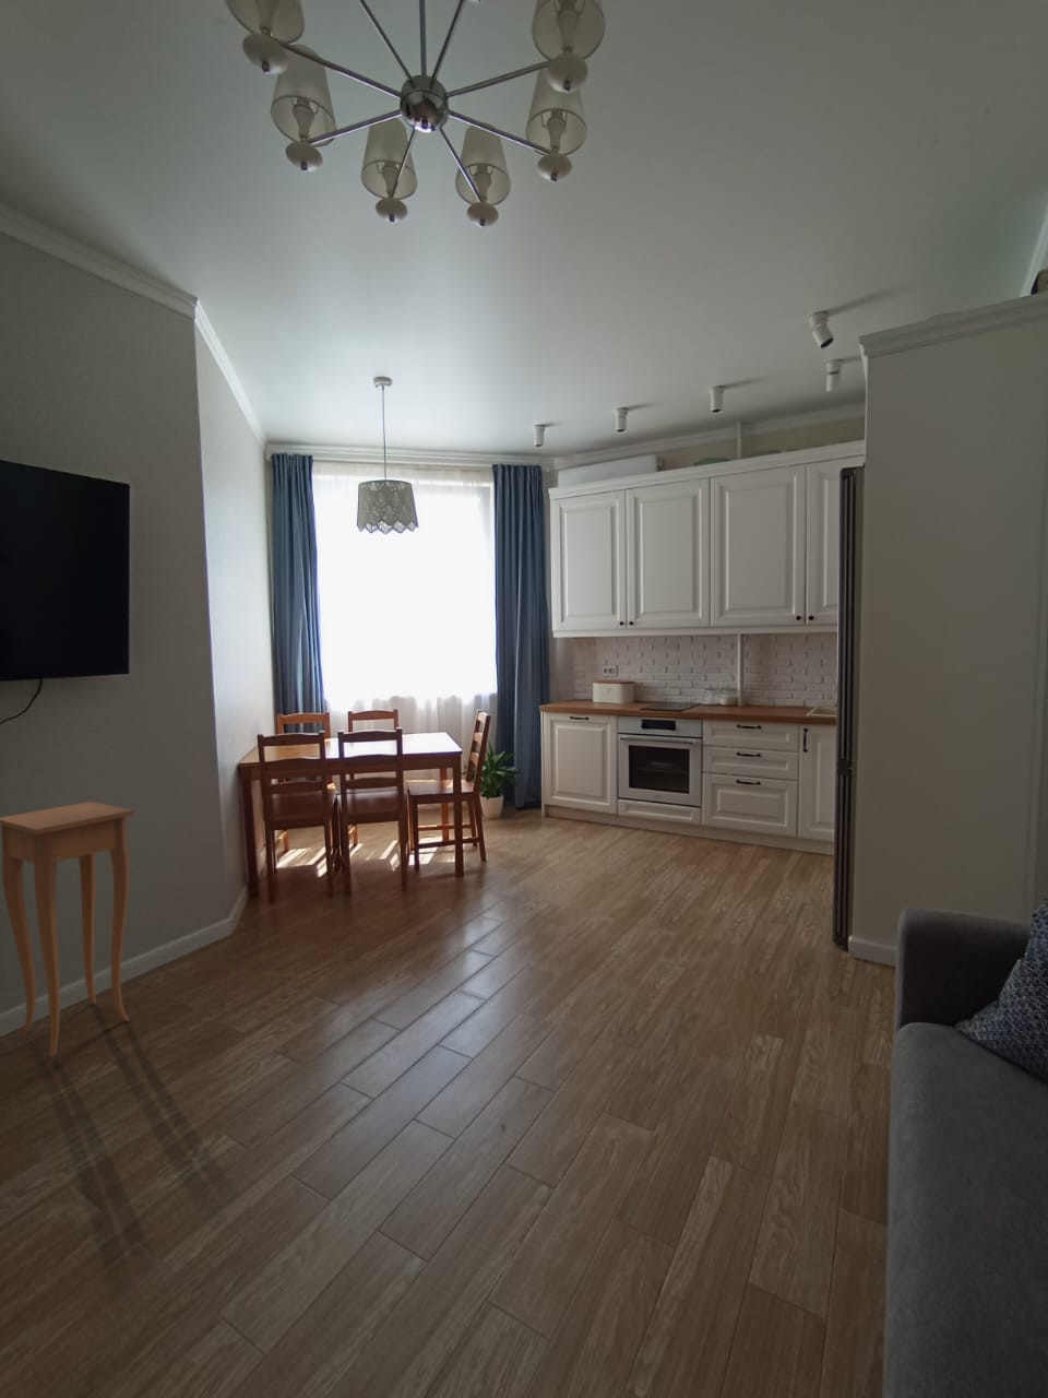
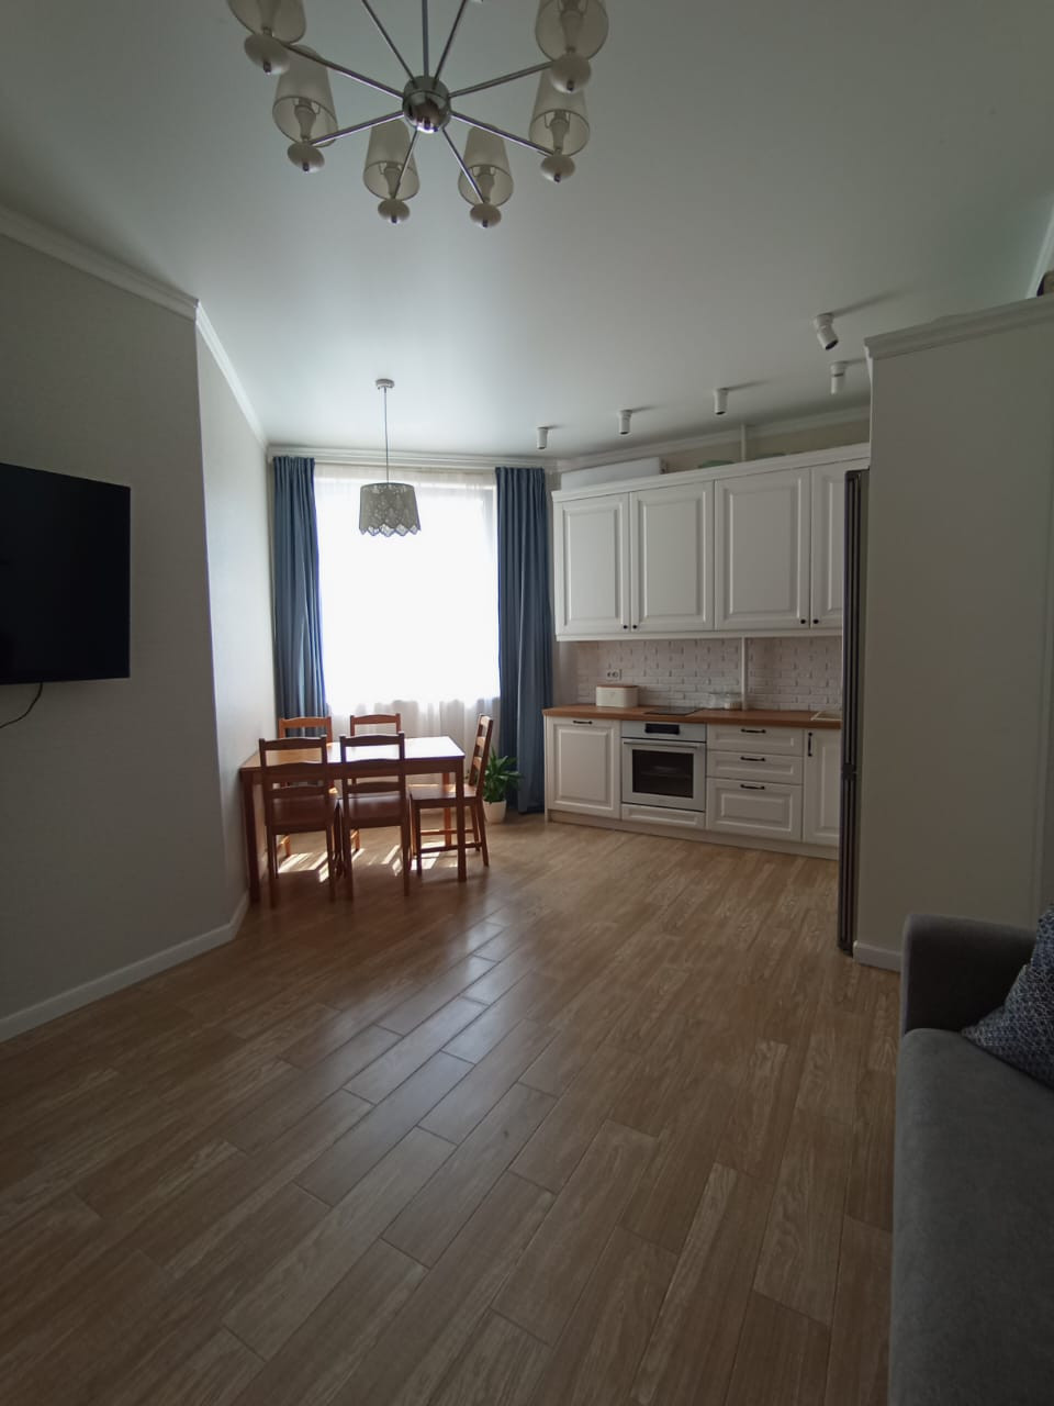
- side table (81, 921)
